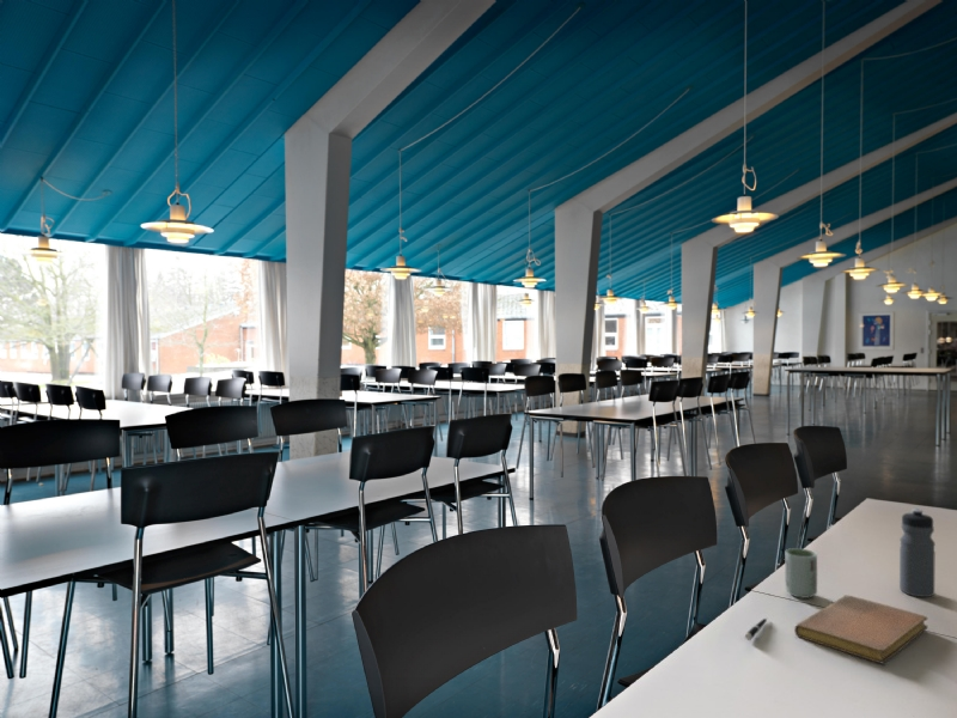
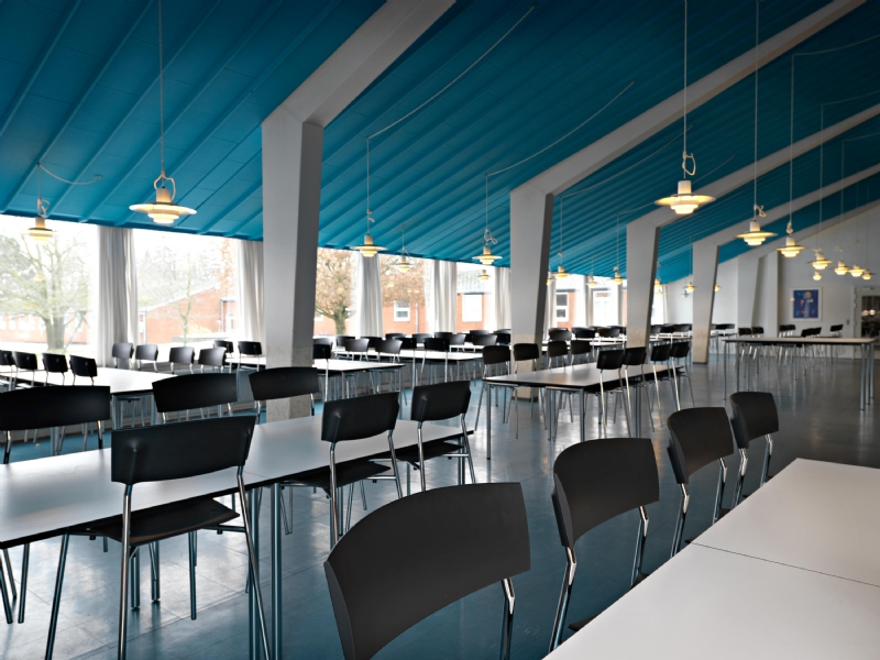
- water bottle (916, 550)
- notebook (861, 625)
- pen (757, 626)
- cup (800, 573)
